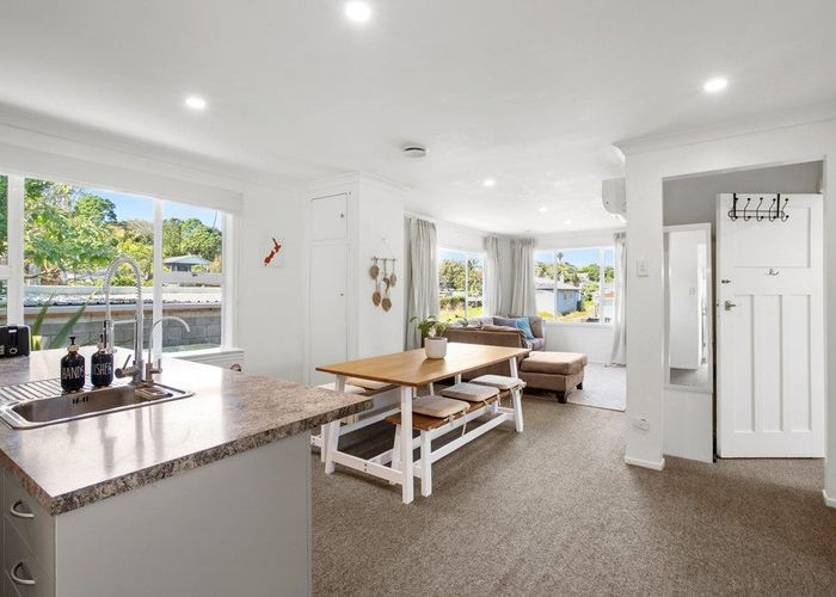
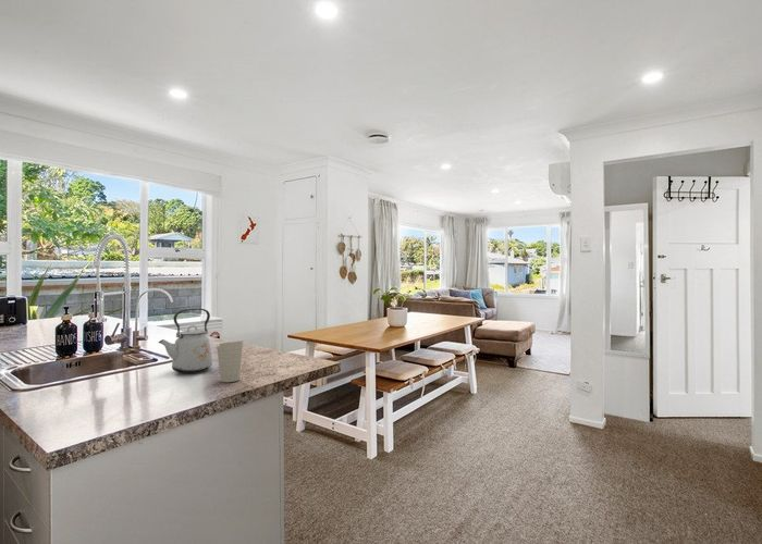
+ cup (230, 359)
+ kettle (185, 341)
